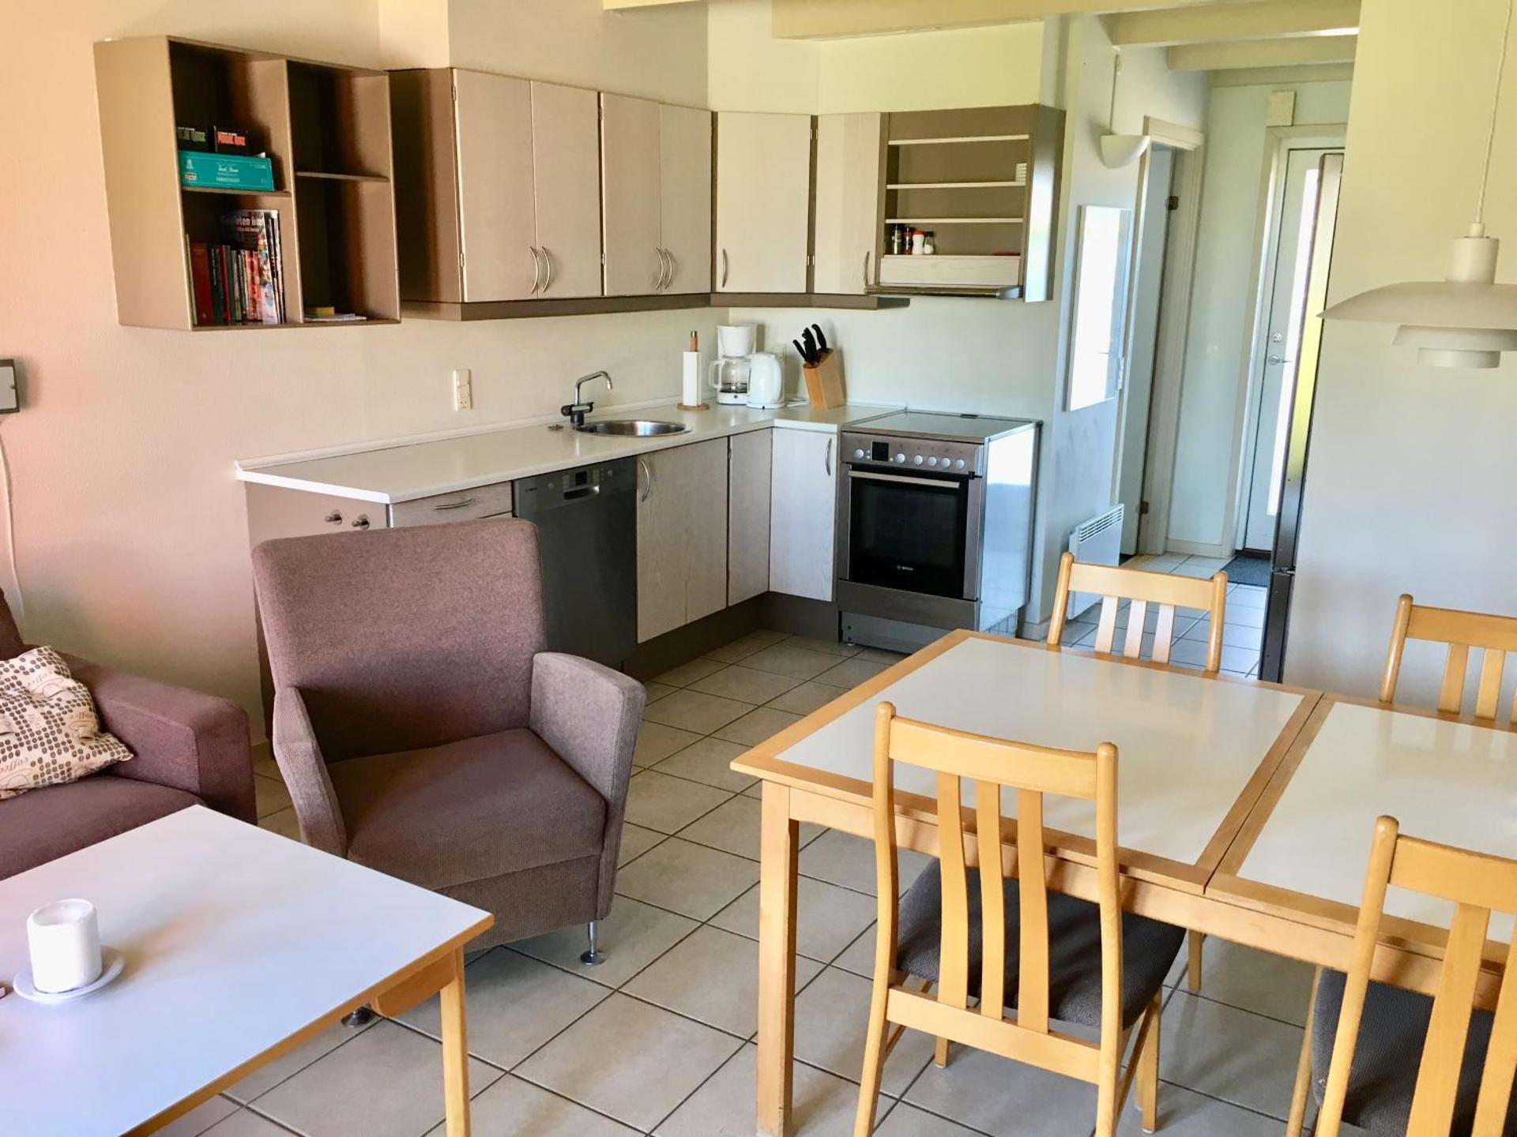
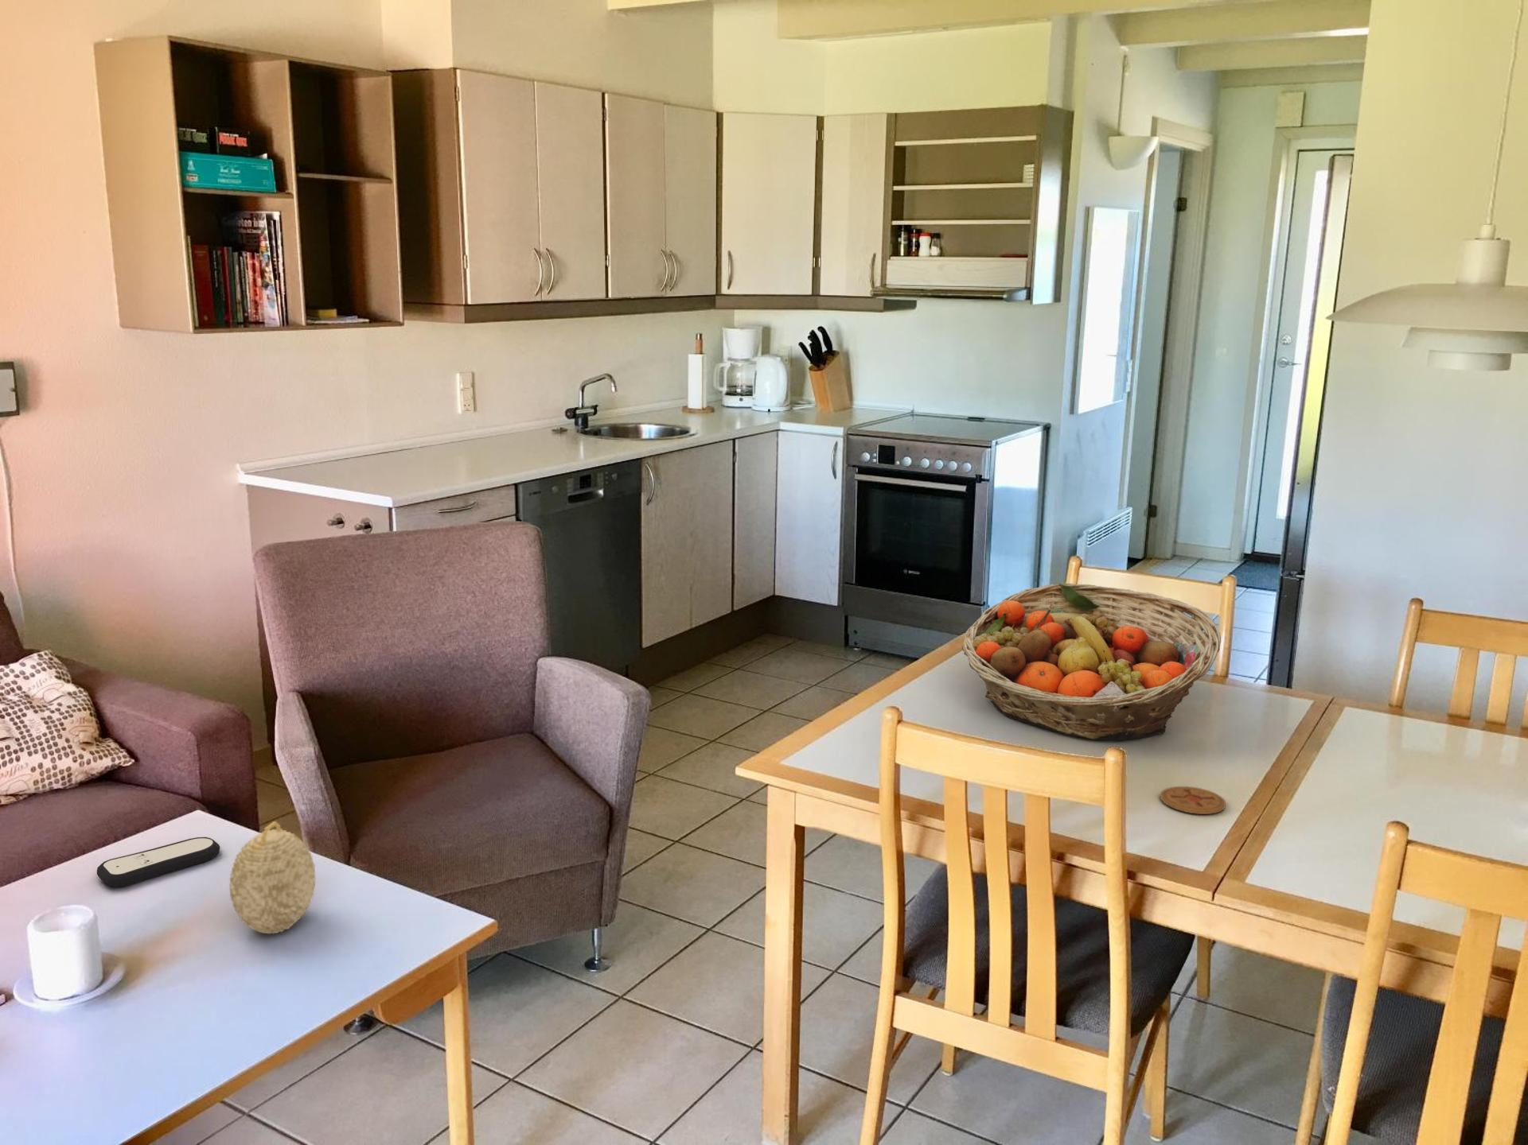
+ fruit basket (1085, 658)
+ coaster (1192, 800)
+ remote control (160, 860)
+ decorative ball (270, 876)
